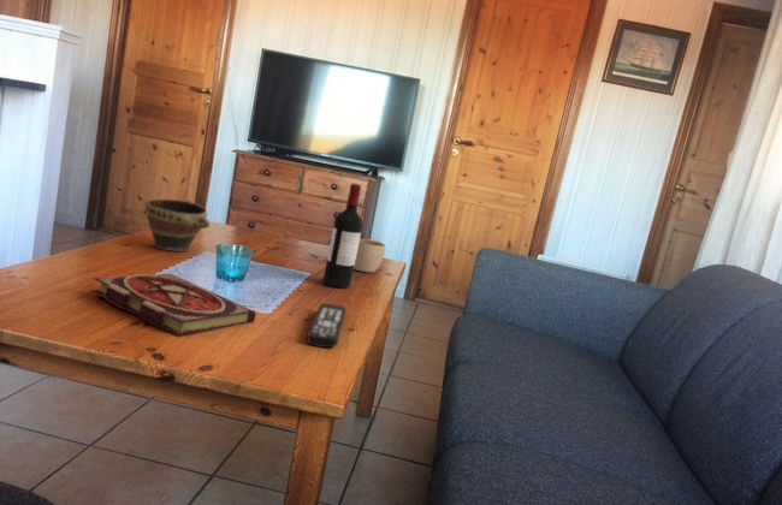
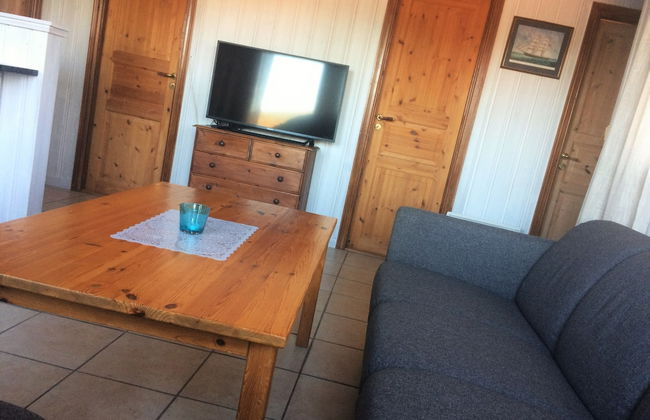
- remote control (327, 323)
- book (173, 297)
- cup (368, 254)
- wine bottle (345, 234)
- bowl (176, 226)
